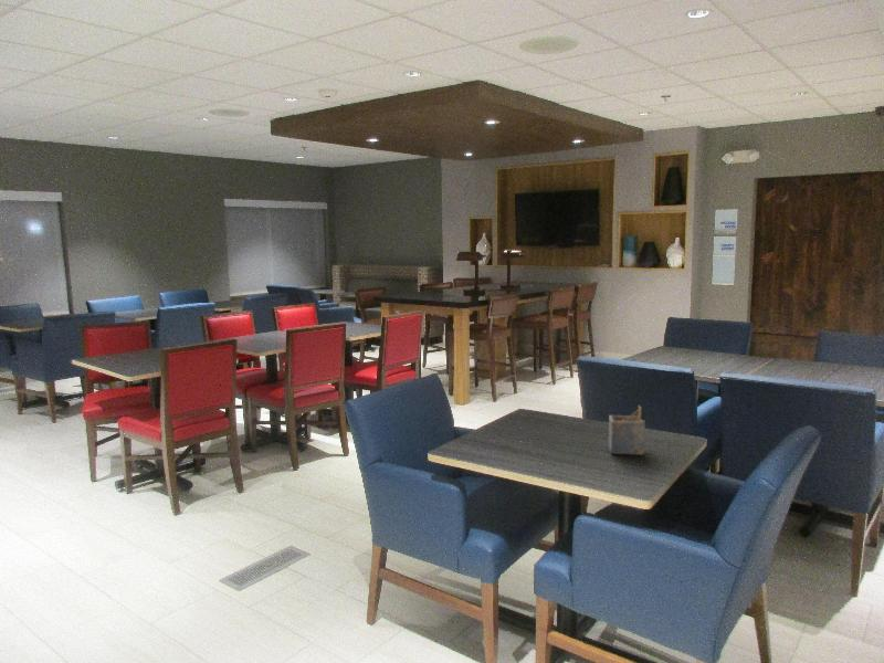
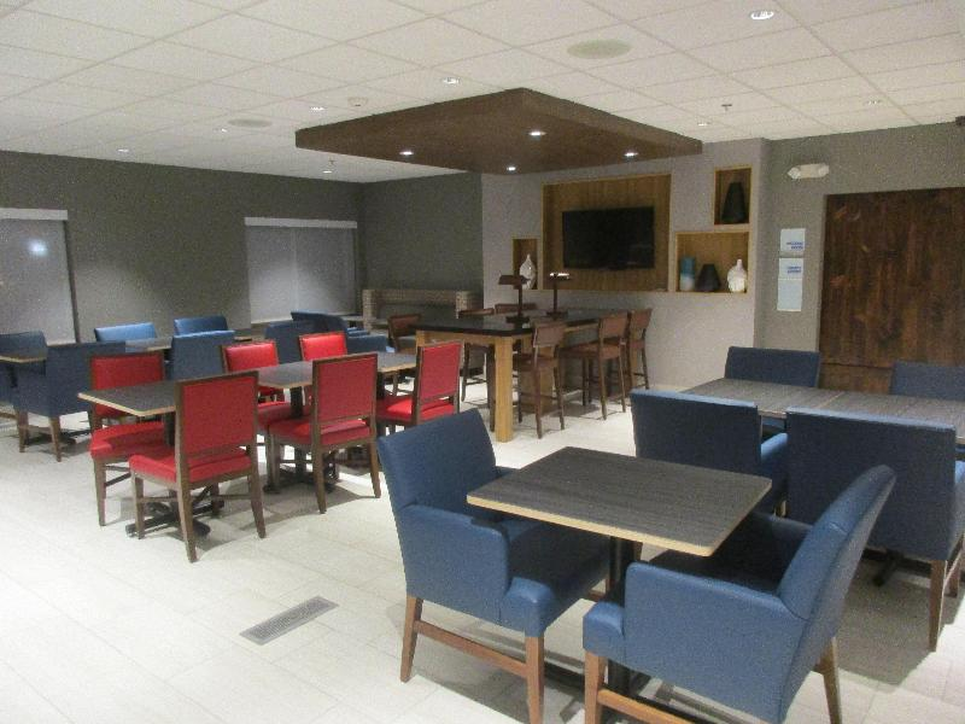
- napkin holder (625, 429)
